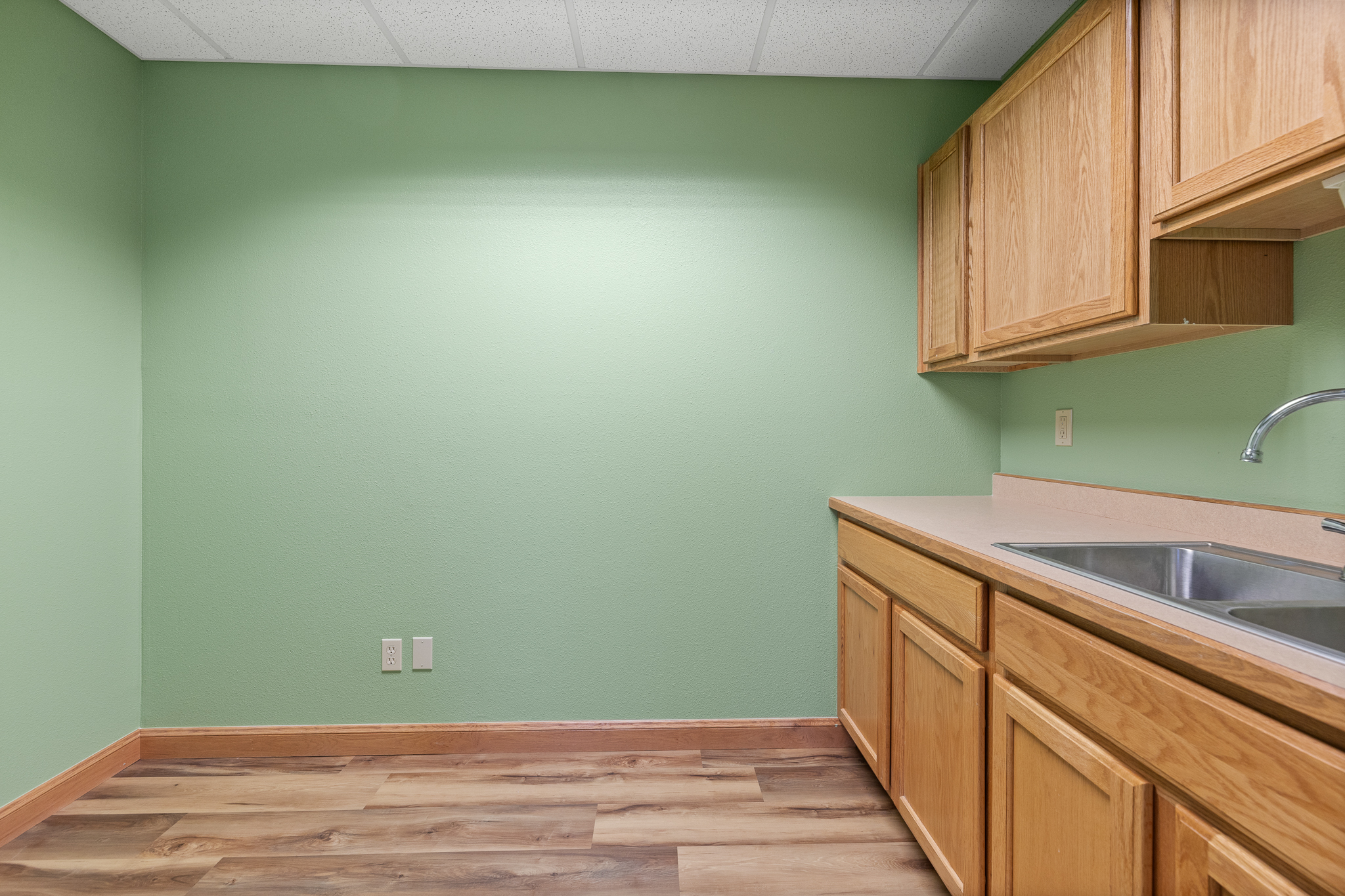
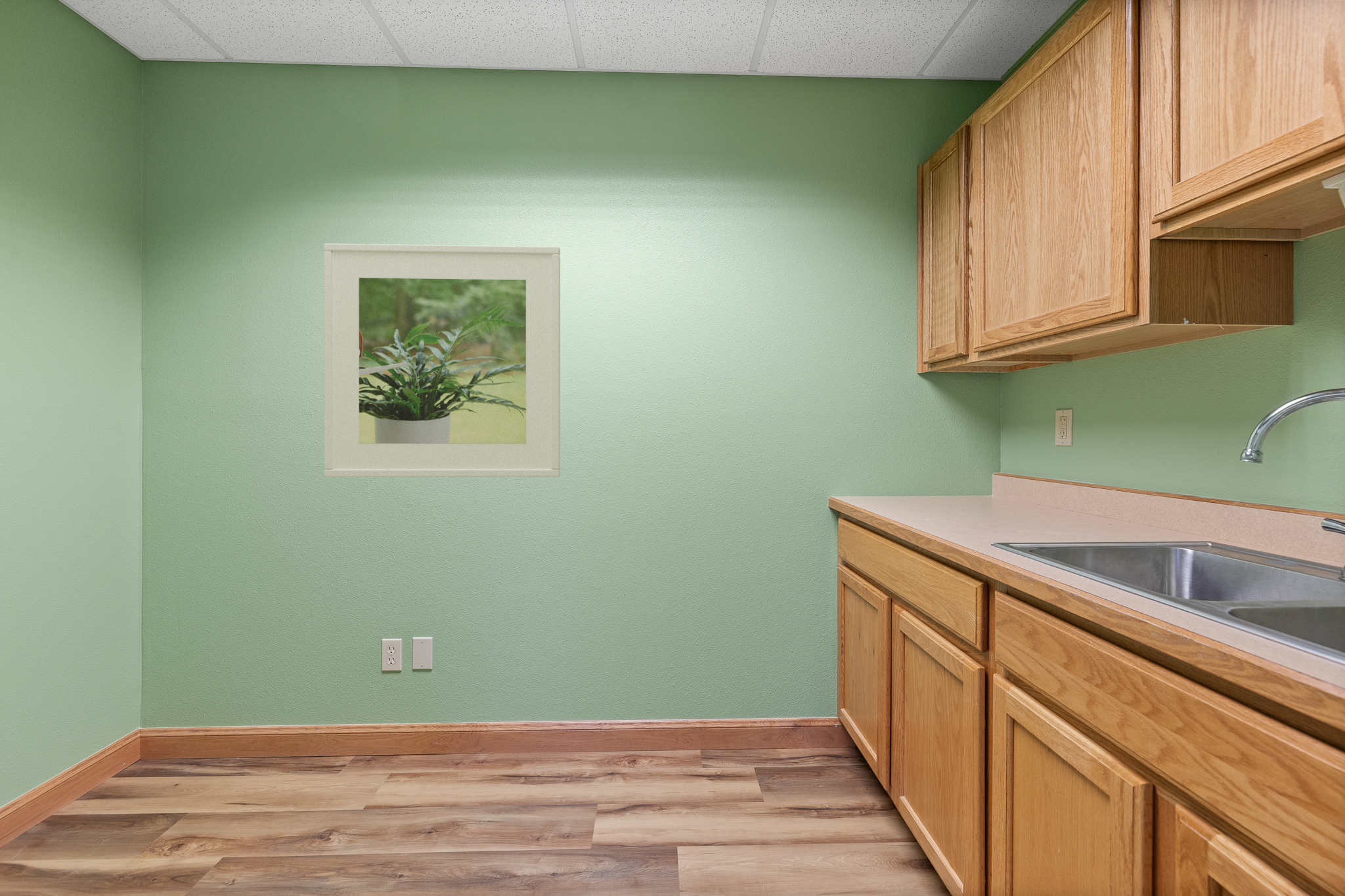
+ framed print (443, 361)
